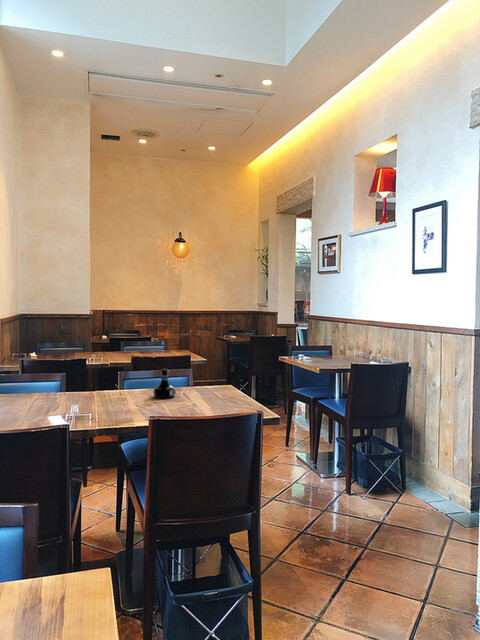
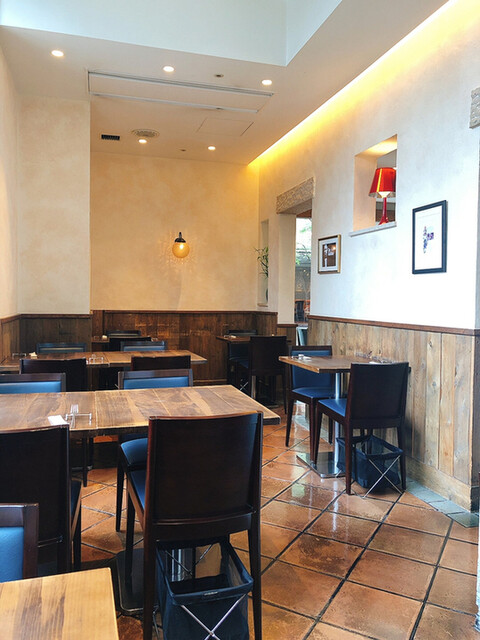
- tequila bottle (164, 382)
